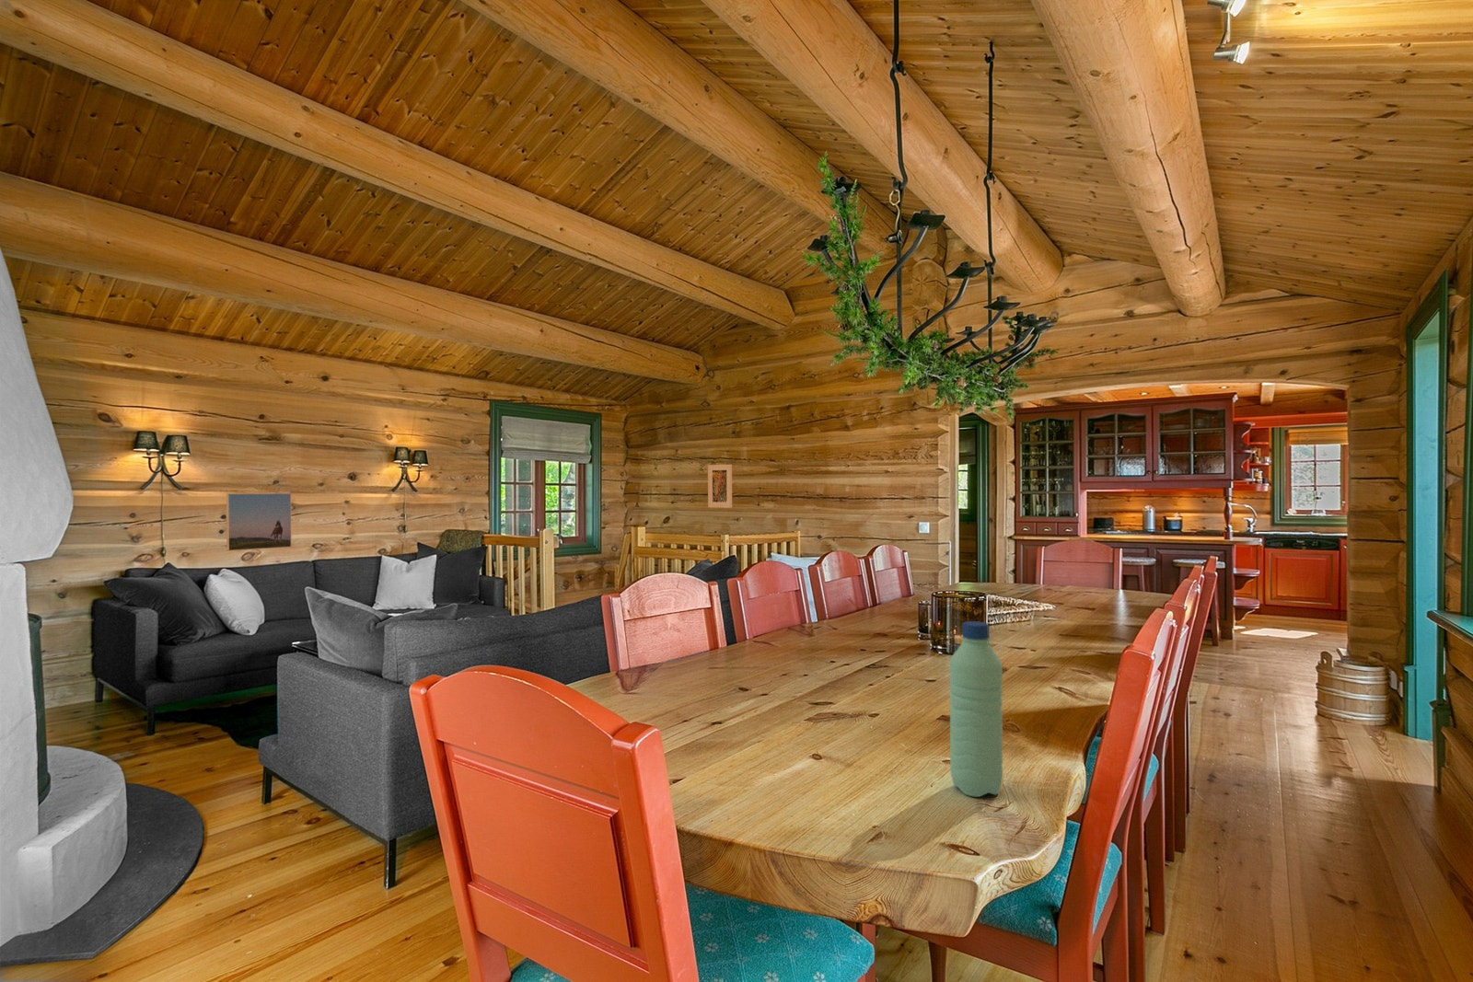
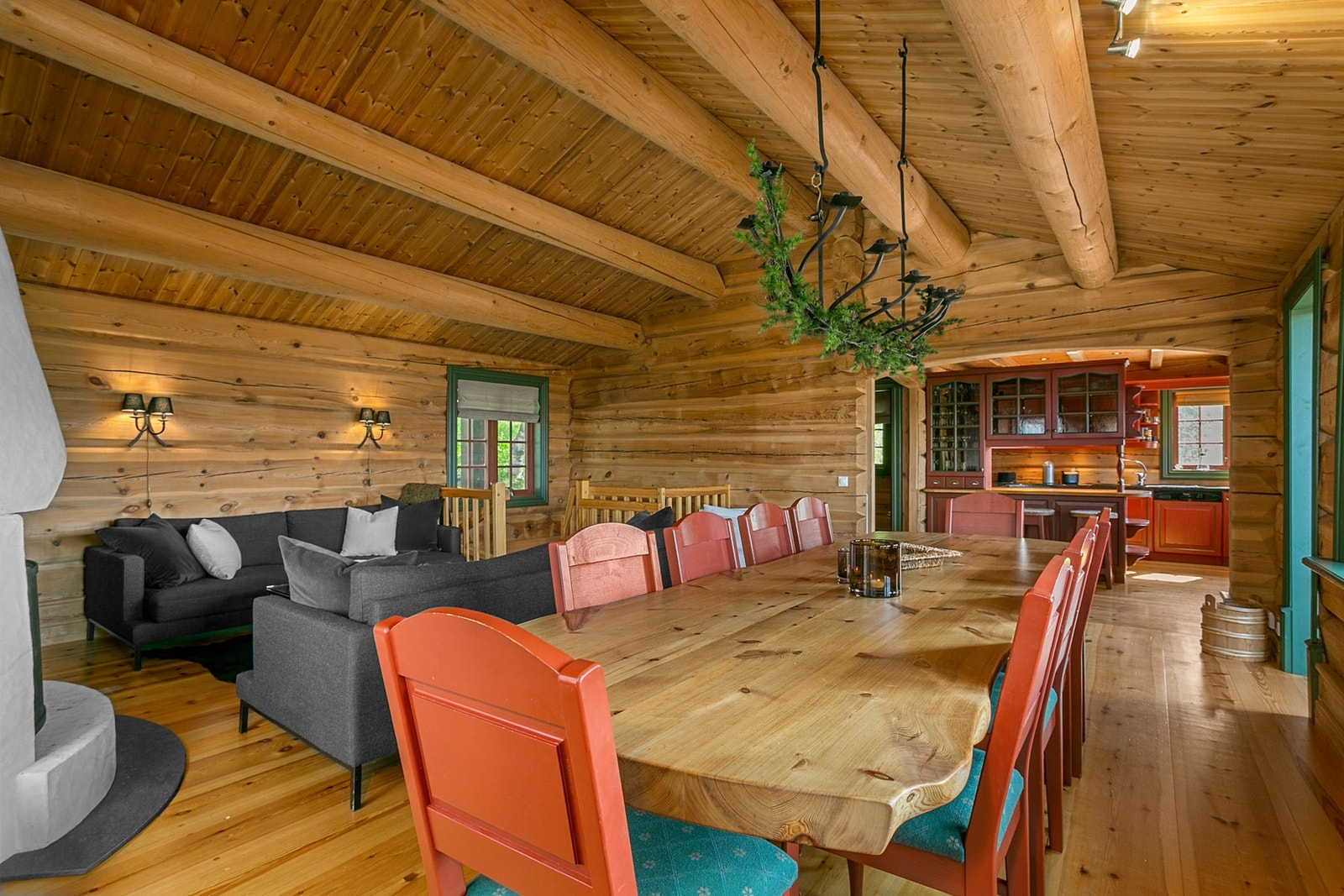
- water bottle (975, 706)
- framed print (719, 486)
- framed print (260, 521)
